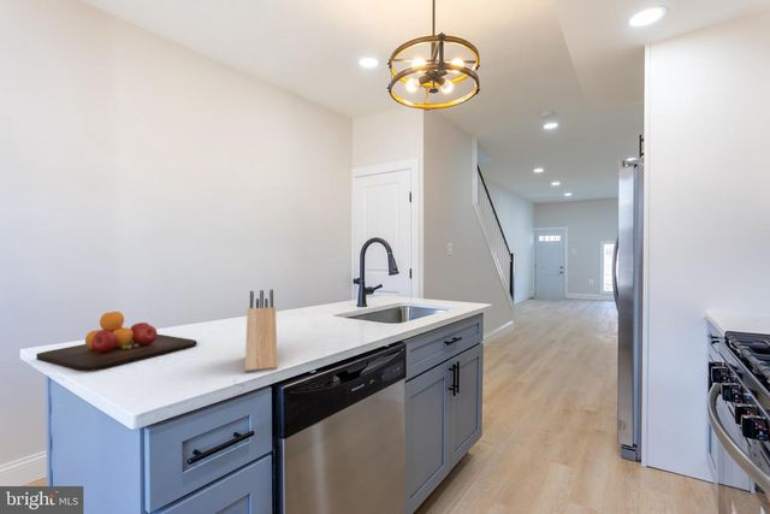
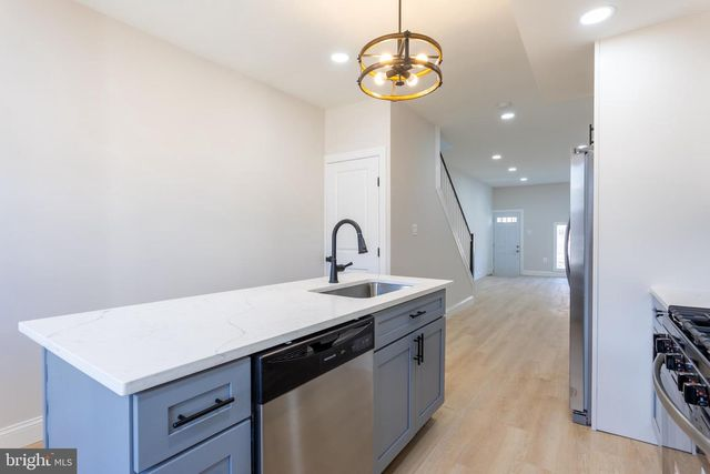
- chopping board (122, 331)
- knife block (261, 325)
